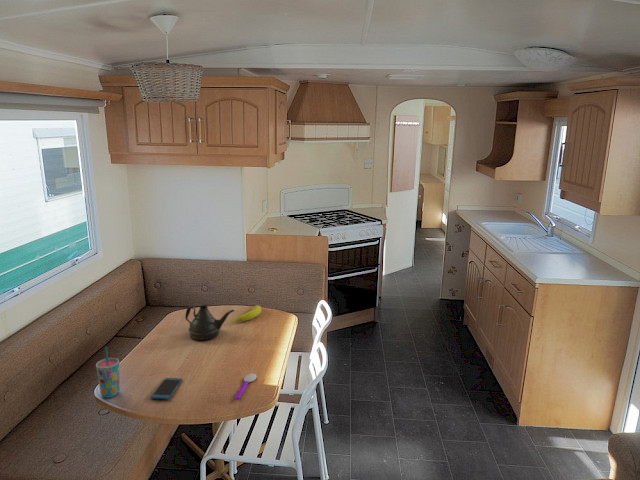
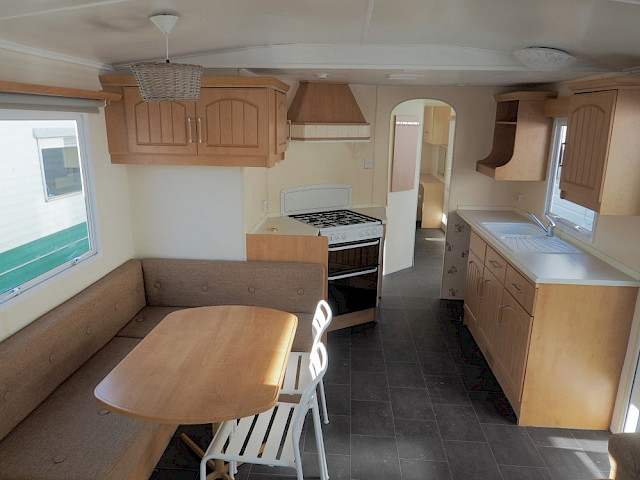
- teapot (209, 321)
- smartphone (167, 387)
- cup (108, 370)
- spoon (245, 384)
- fruit (248, 312)
